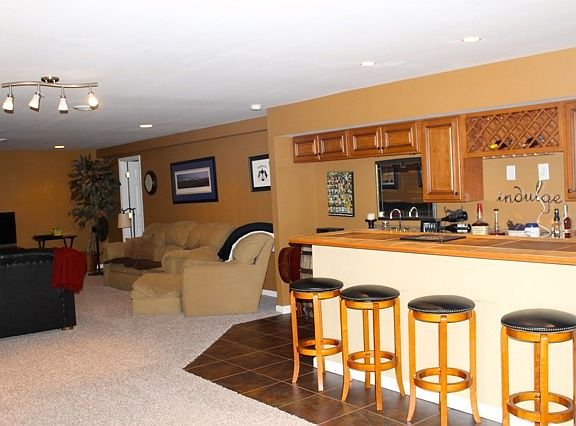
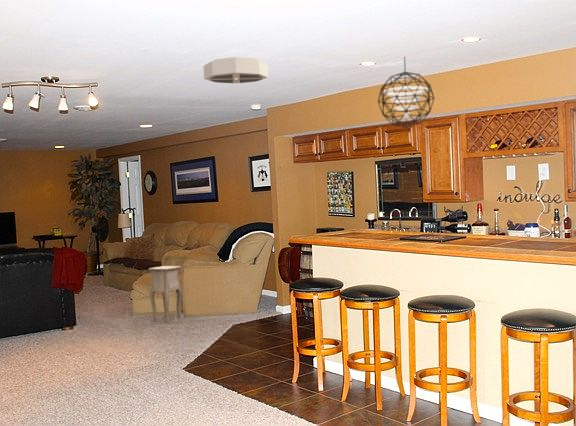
+ ceiling light (235, 71)
+ pendant light (405, 92)
+ side table (165, 293)
